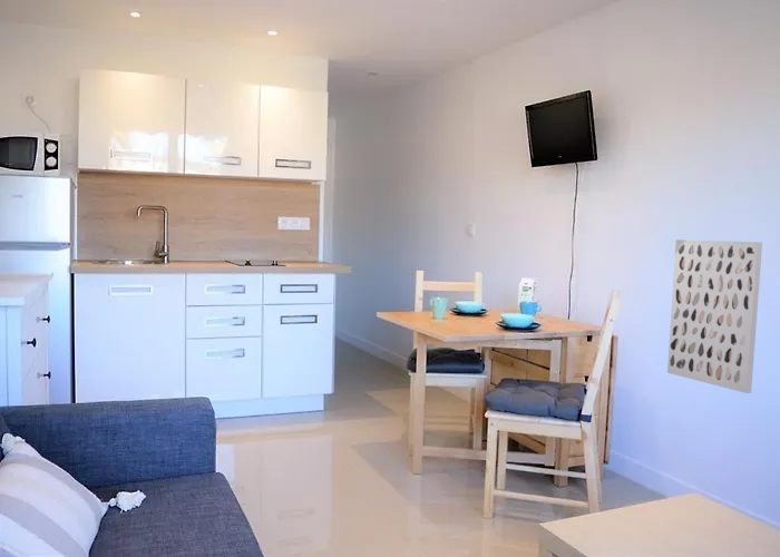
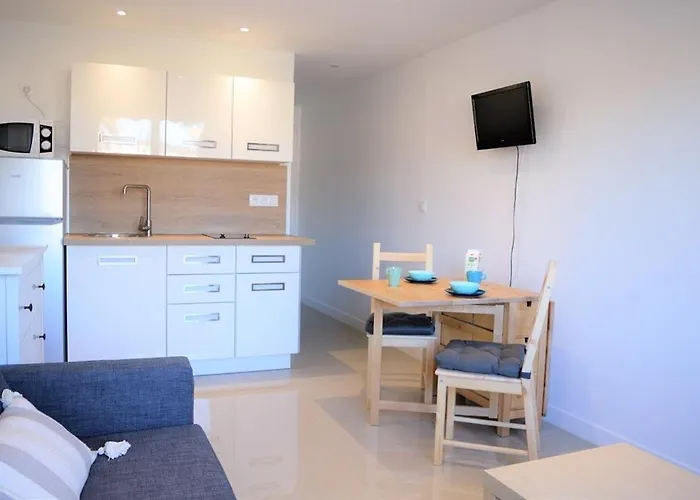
- wall art (711, 312)
